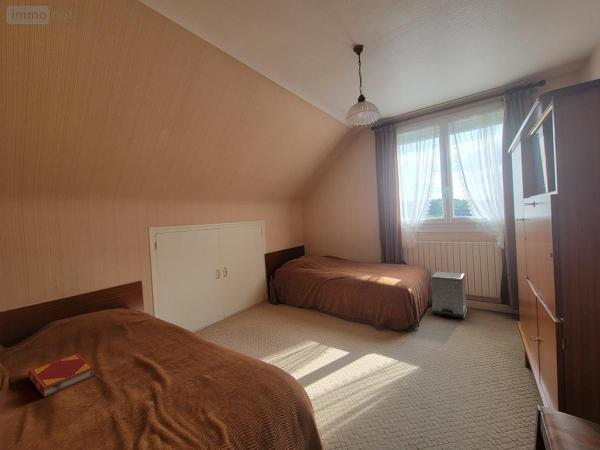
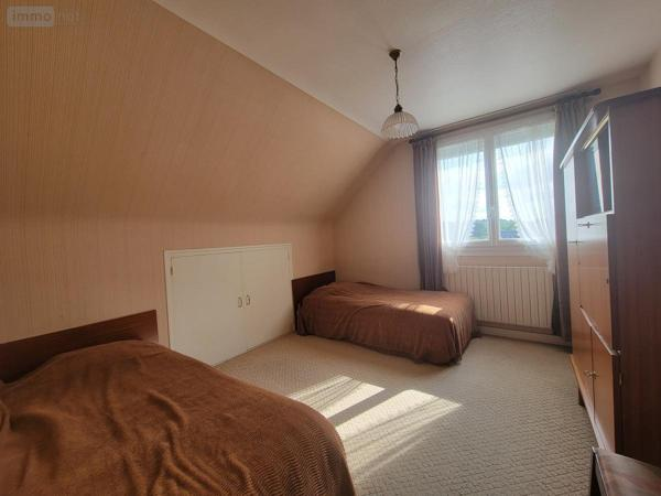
- hardback book (62, 372)
- trash can (448, 293)
